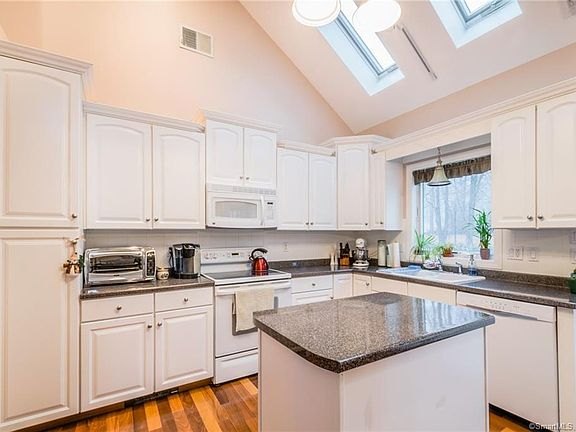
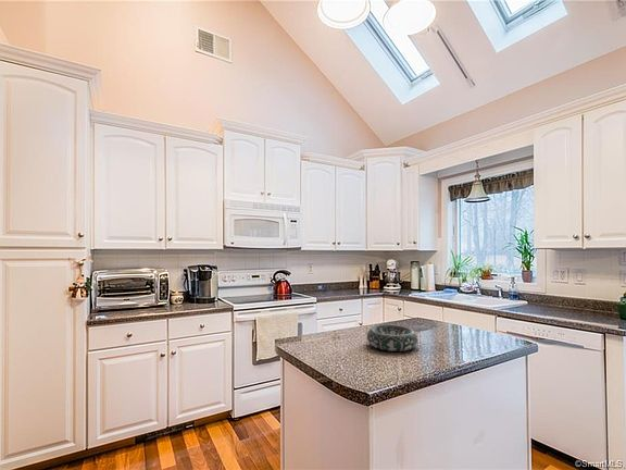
+ decorative bowl (391, 337)
